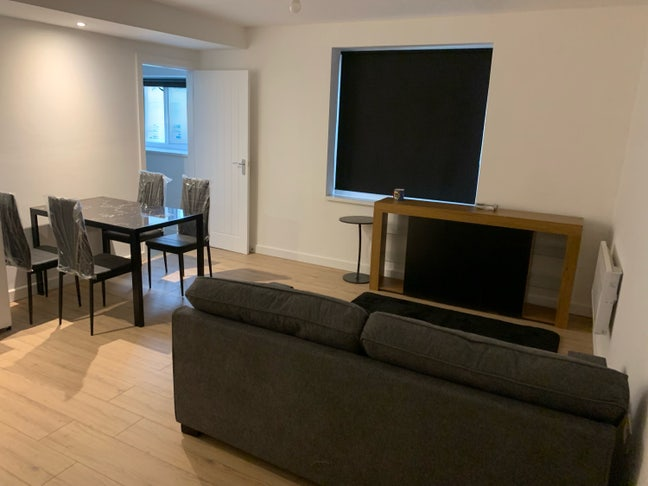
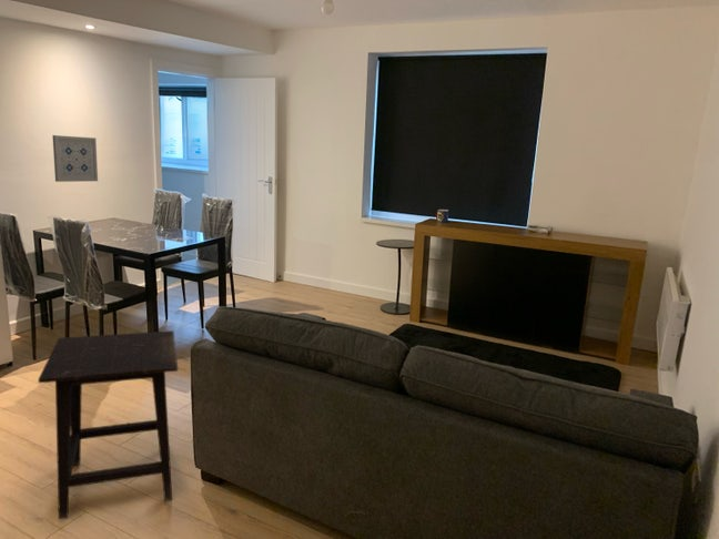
+ side table (120, 424)
+ wall art (75, 159)
